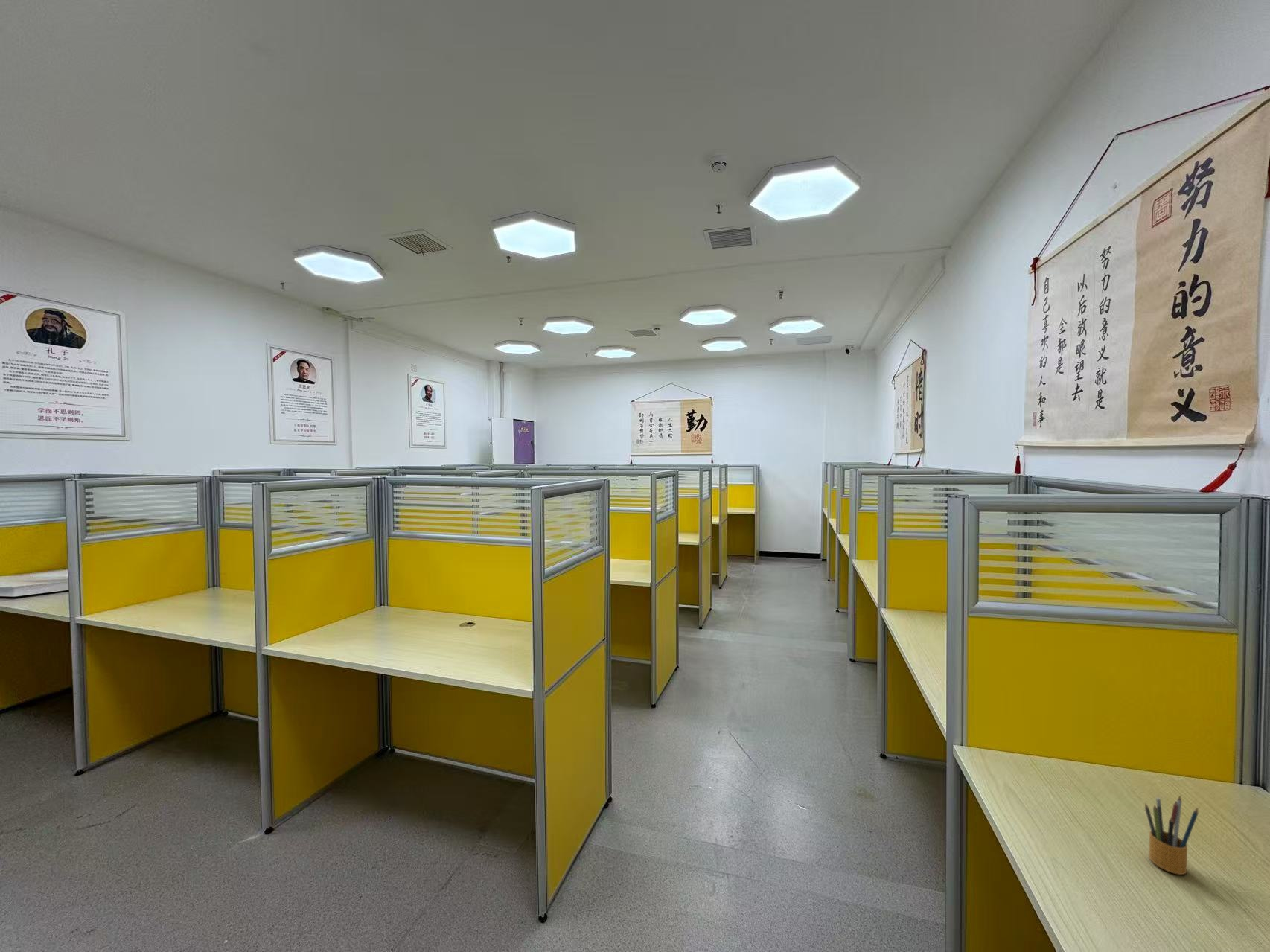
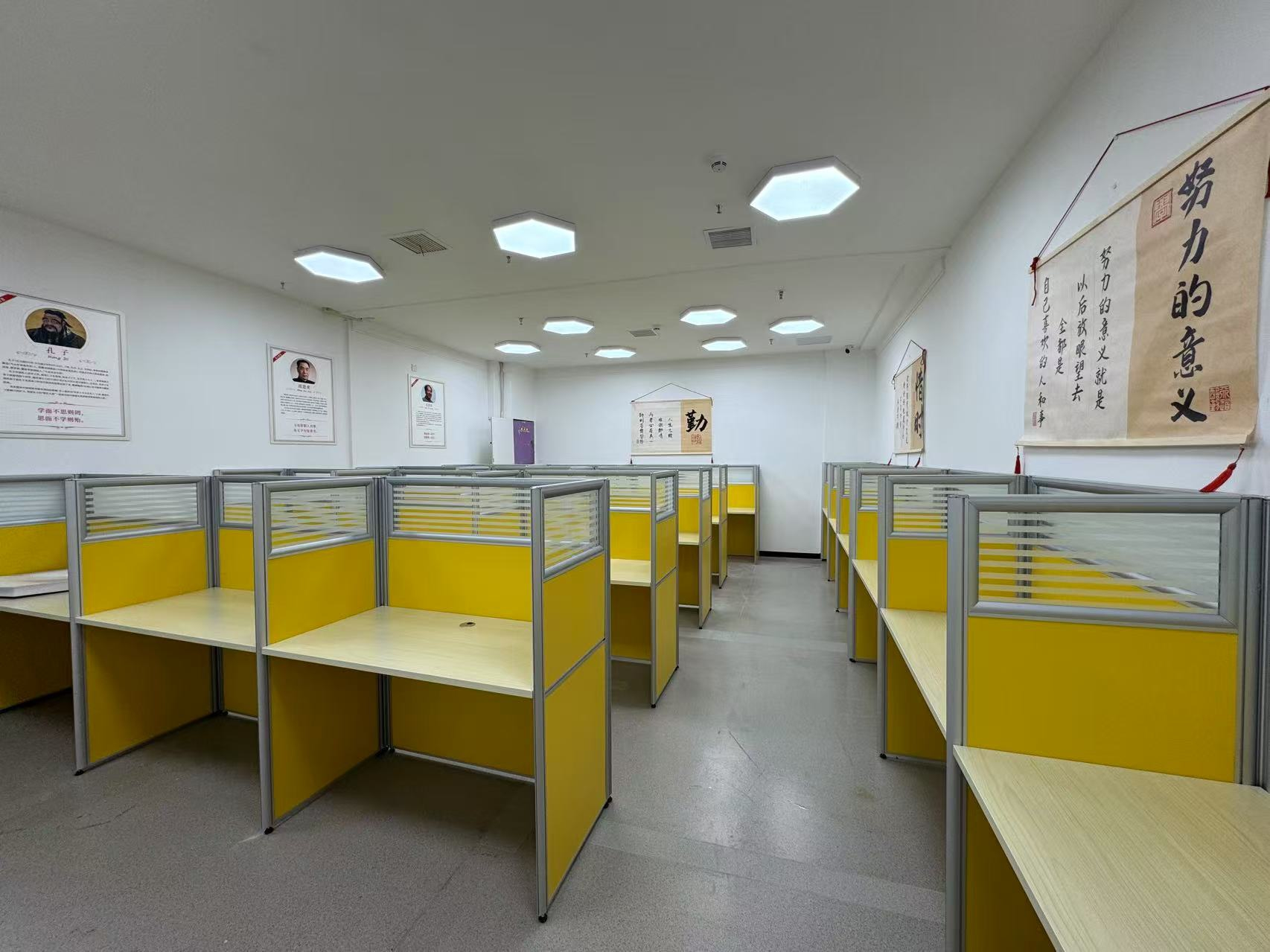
- pencil box (1170, 834)
